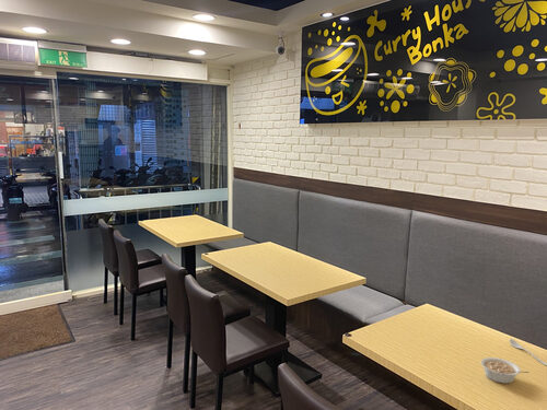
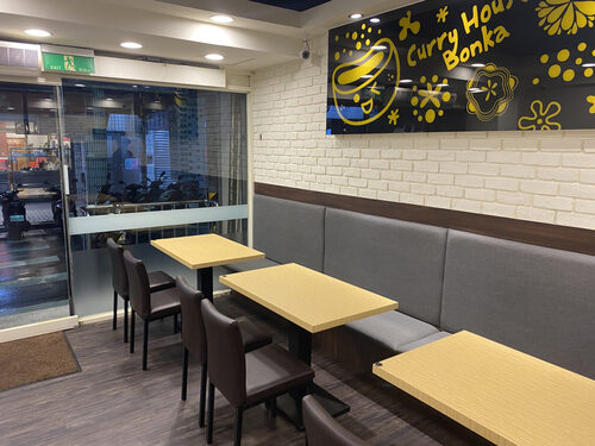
- spoon (527, 351)
- legume (501, 370)
